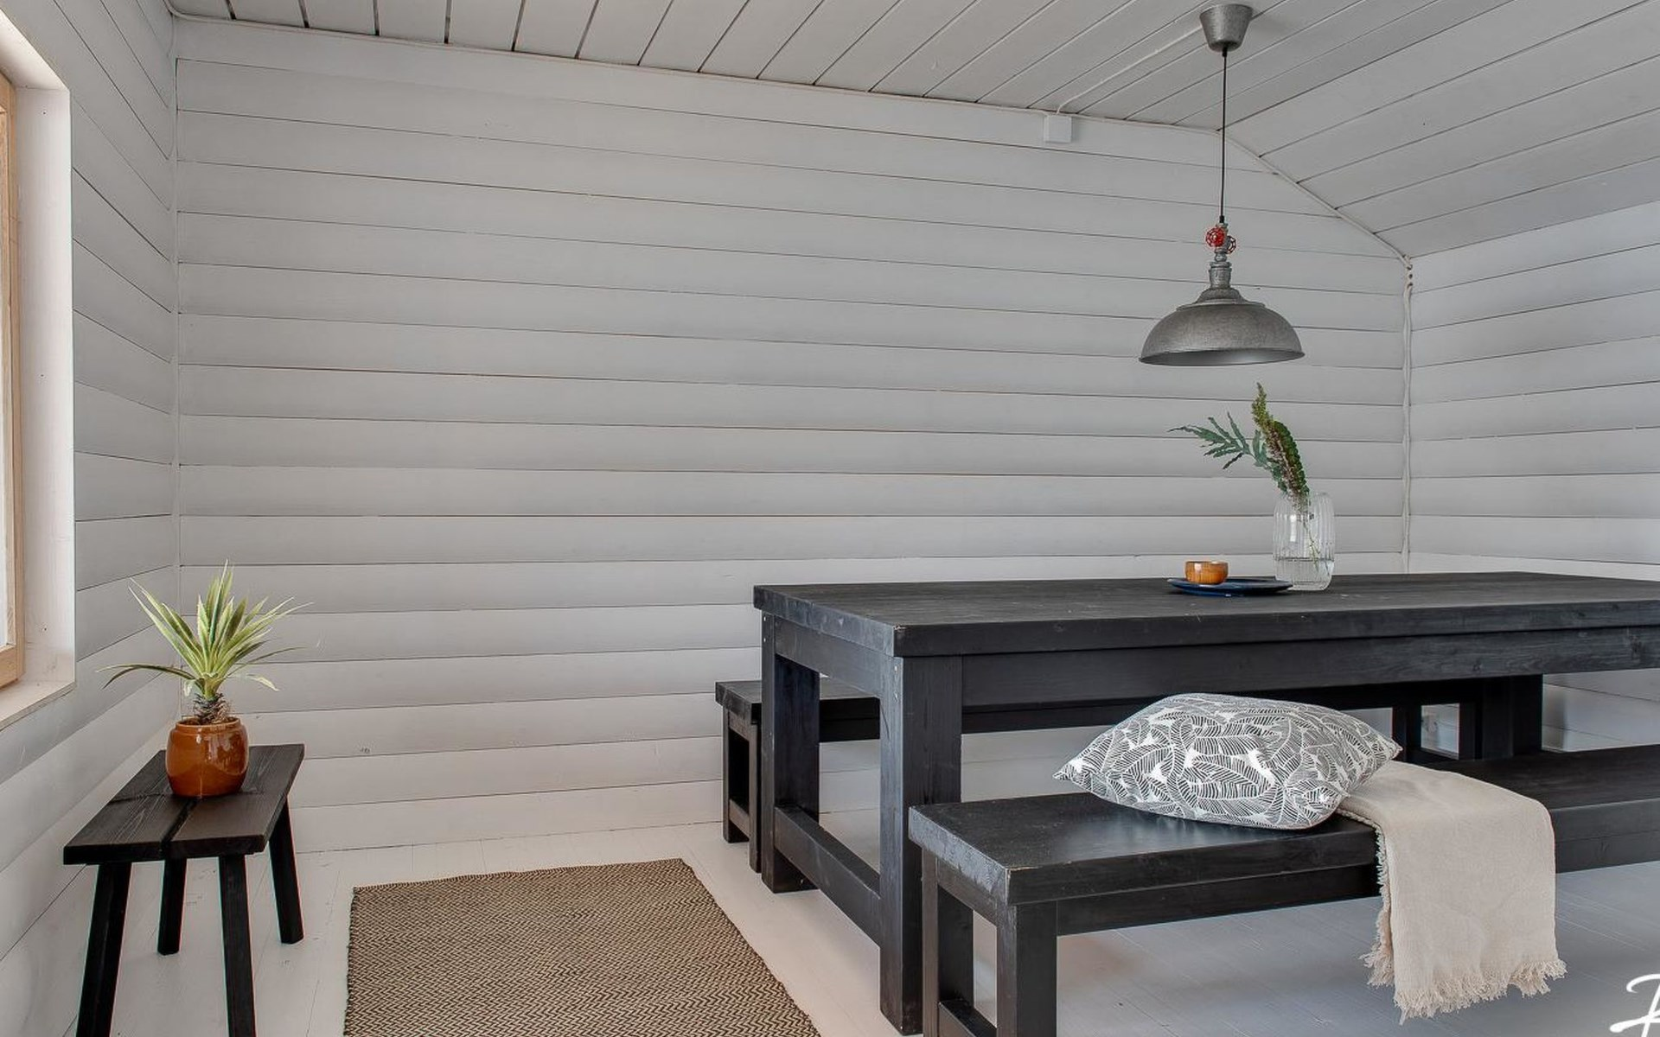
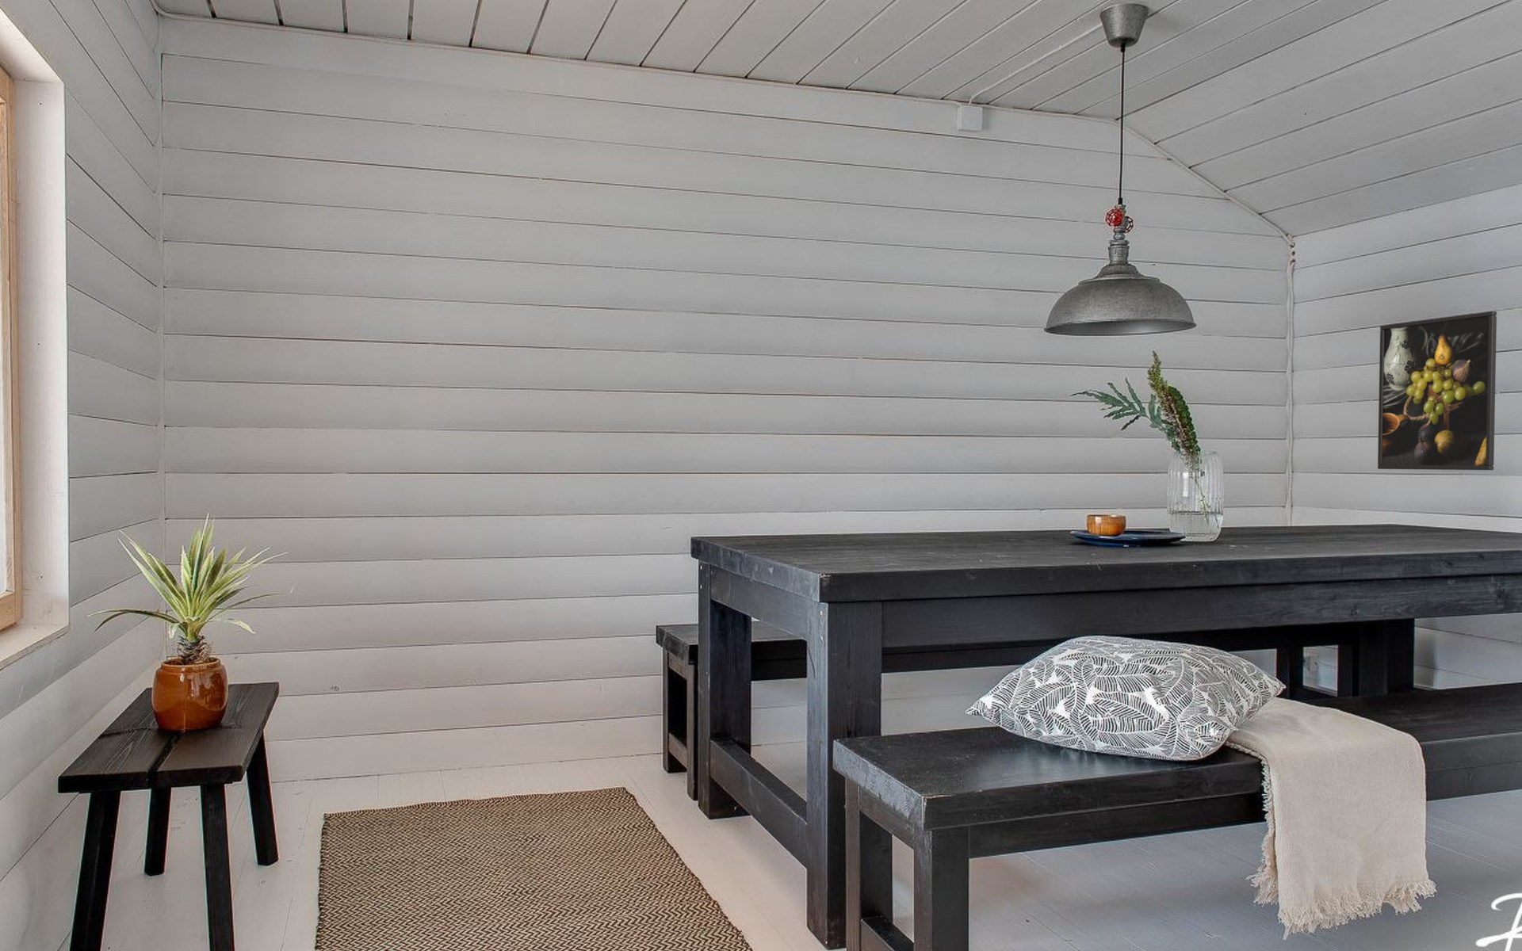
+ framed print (1434, 393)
